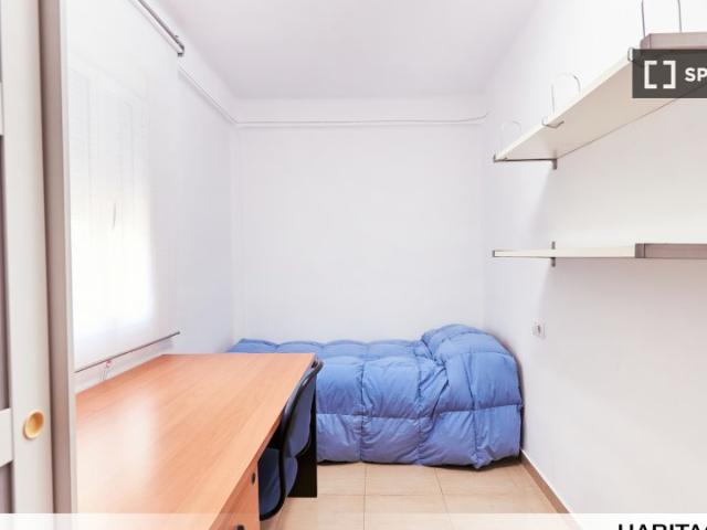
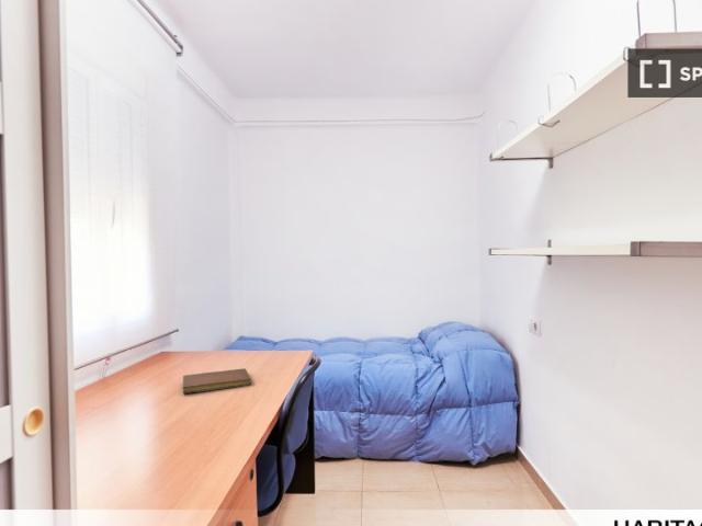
+ notebook (216, 379)
